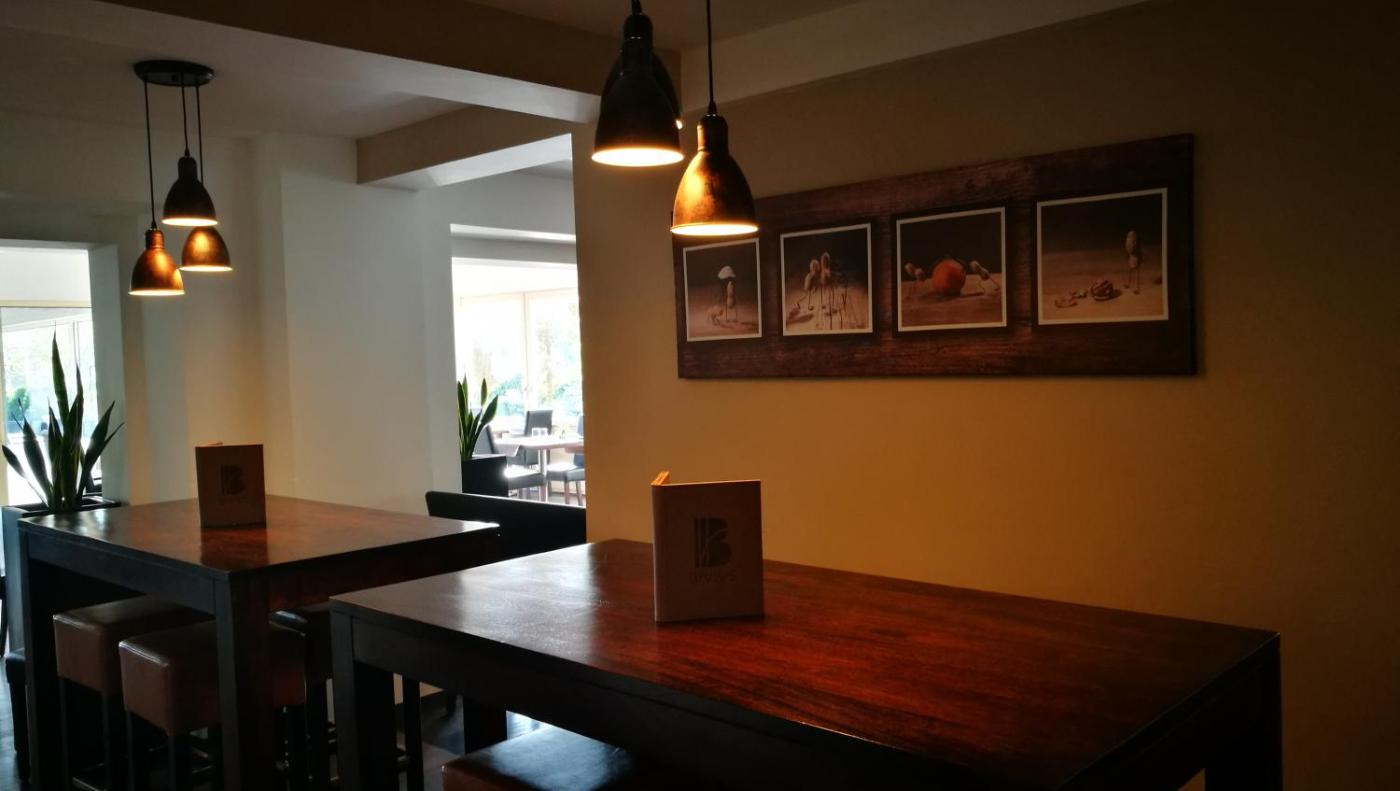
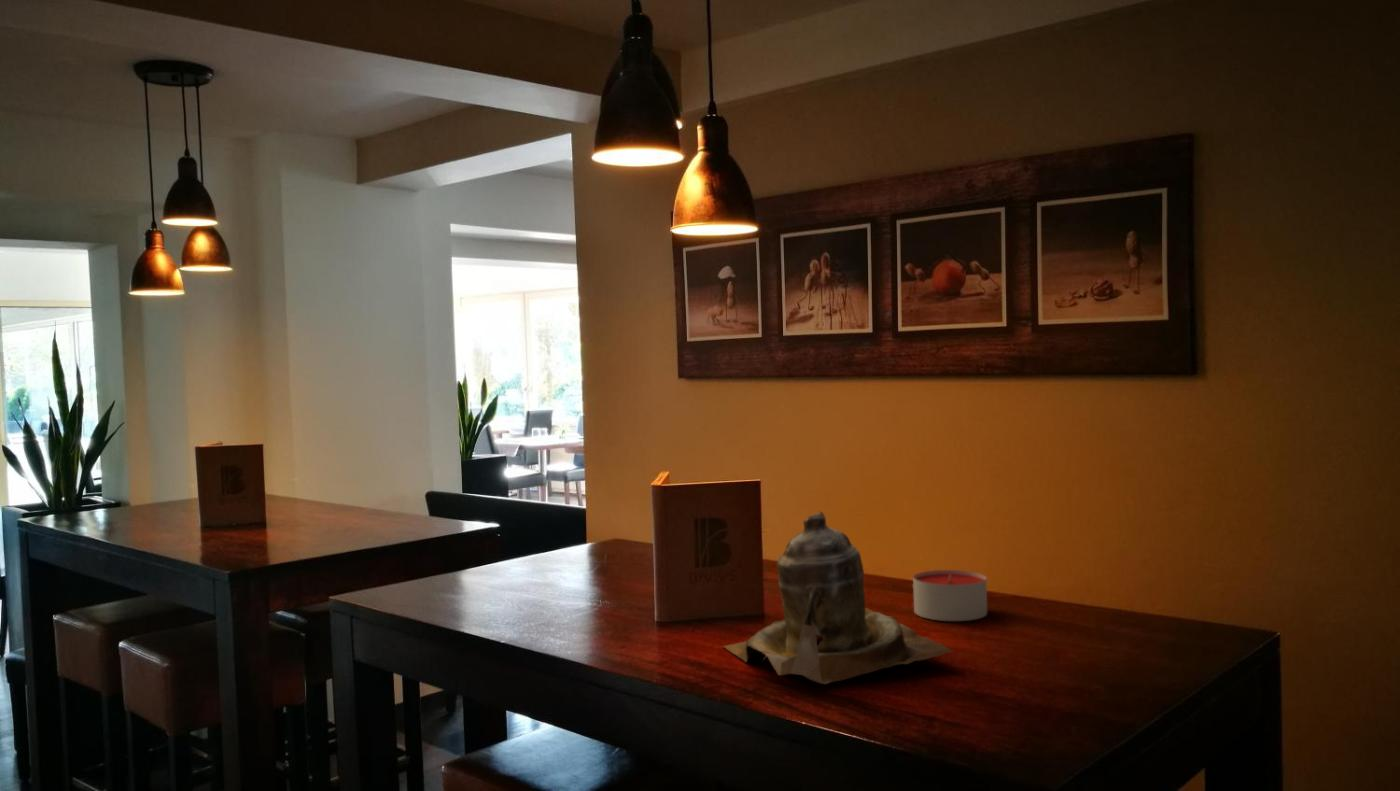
+ teapot (830, 583)
+ candle (949, 593)
